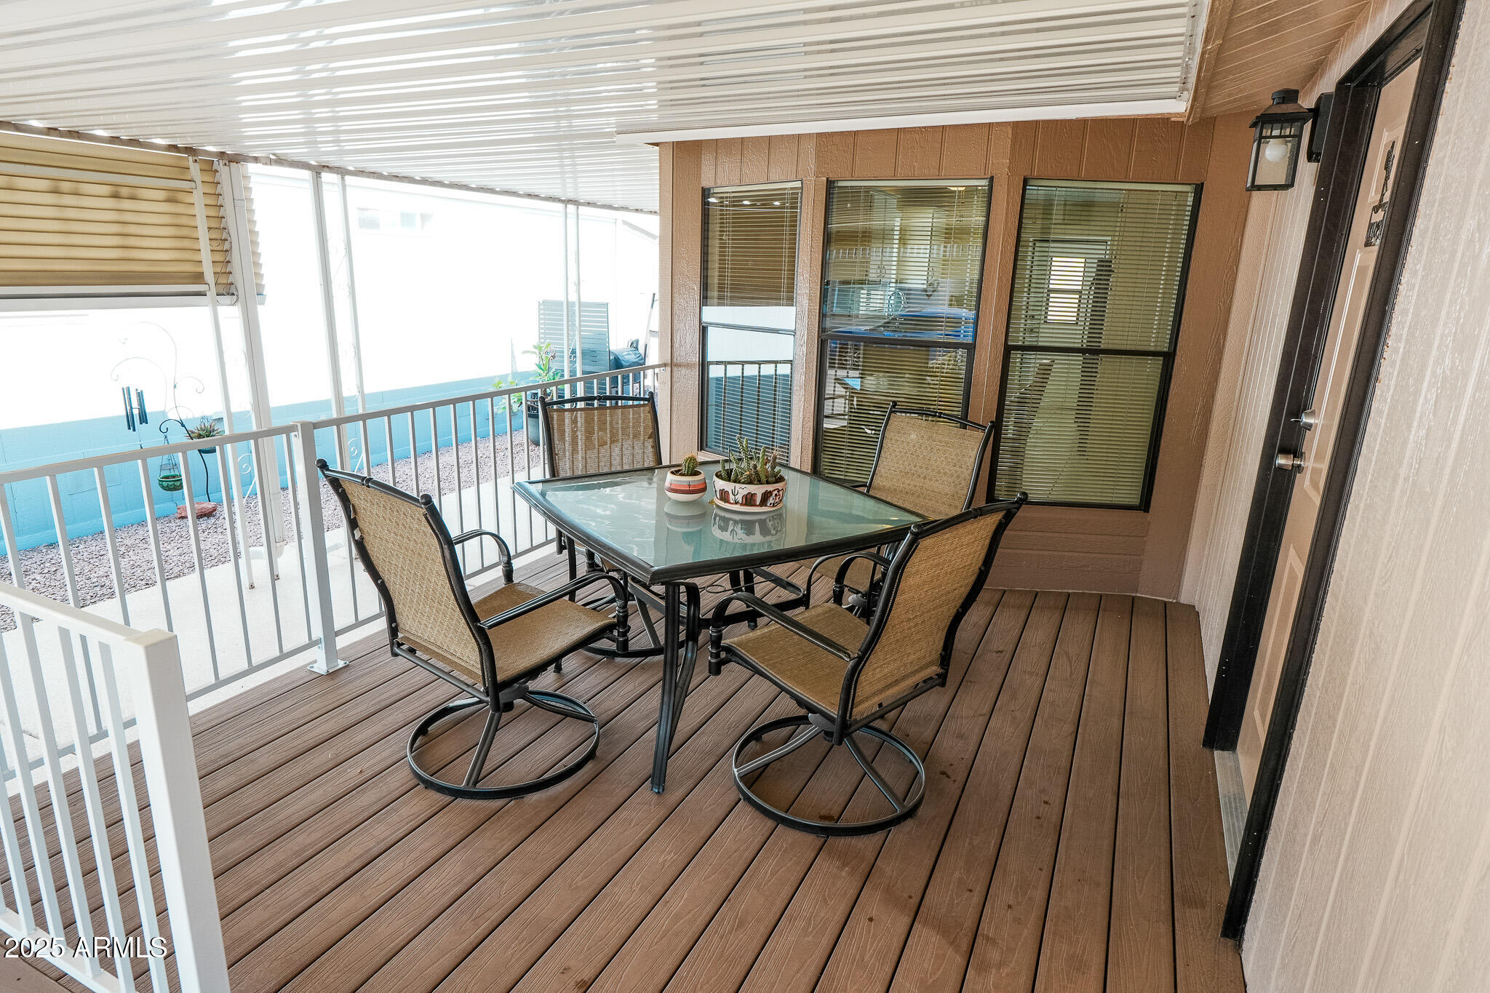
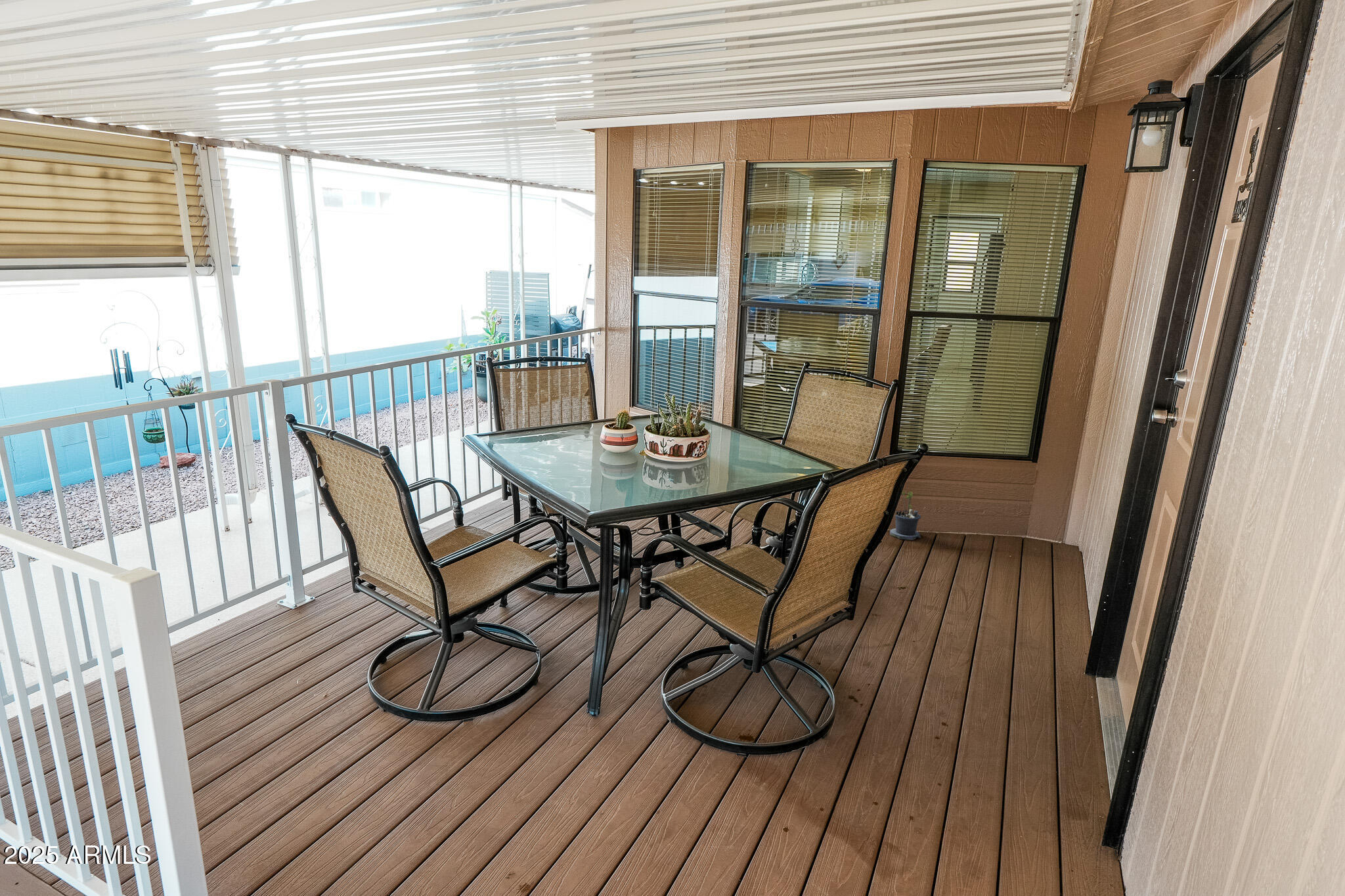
+ potted plant (906, 510)
